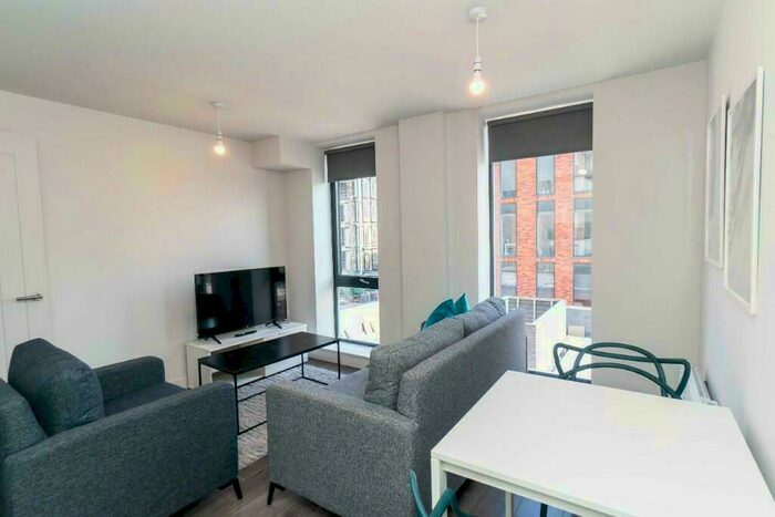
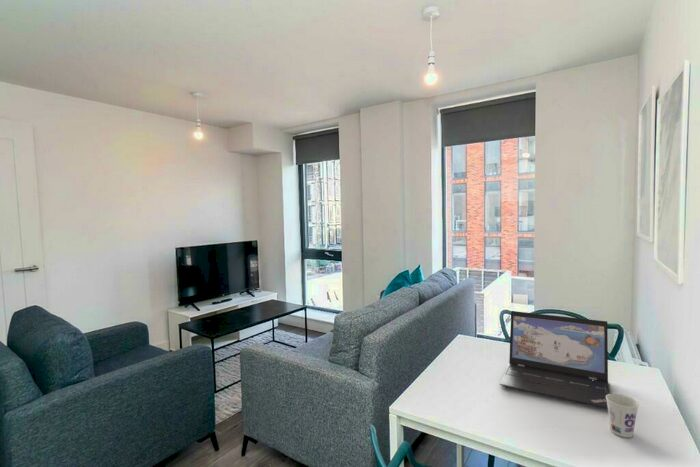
+ cup (621, 416)
+ laptop (554, 353)
